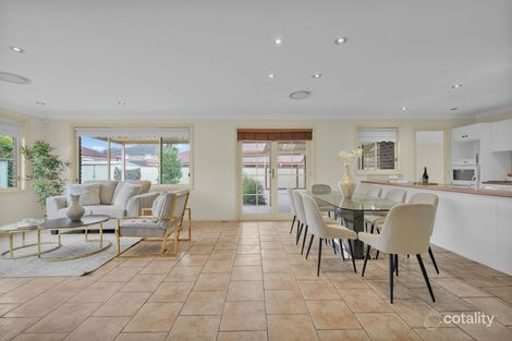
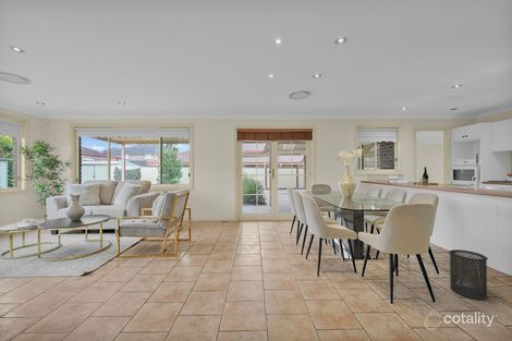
+ trash can (467, 272)
